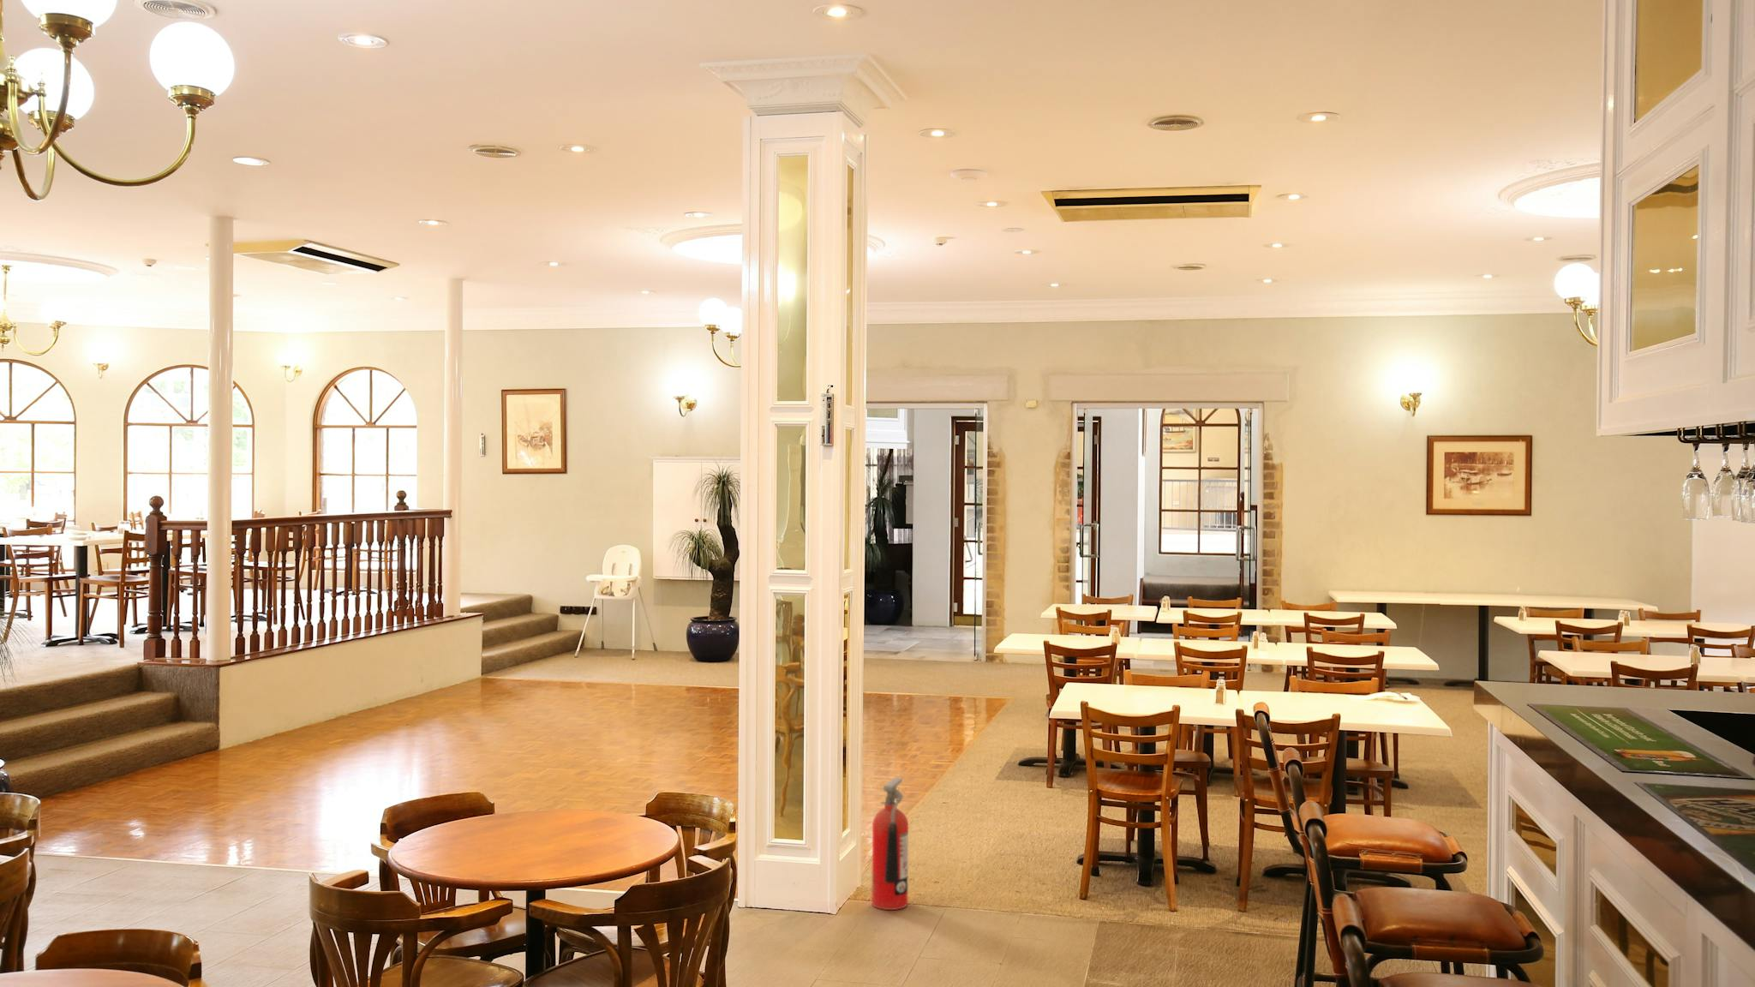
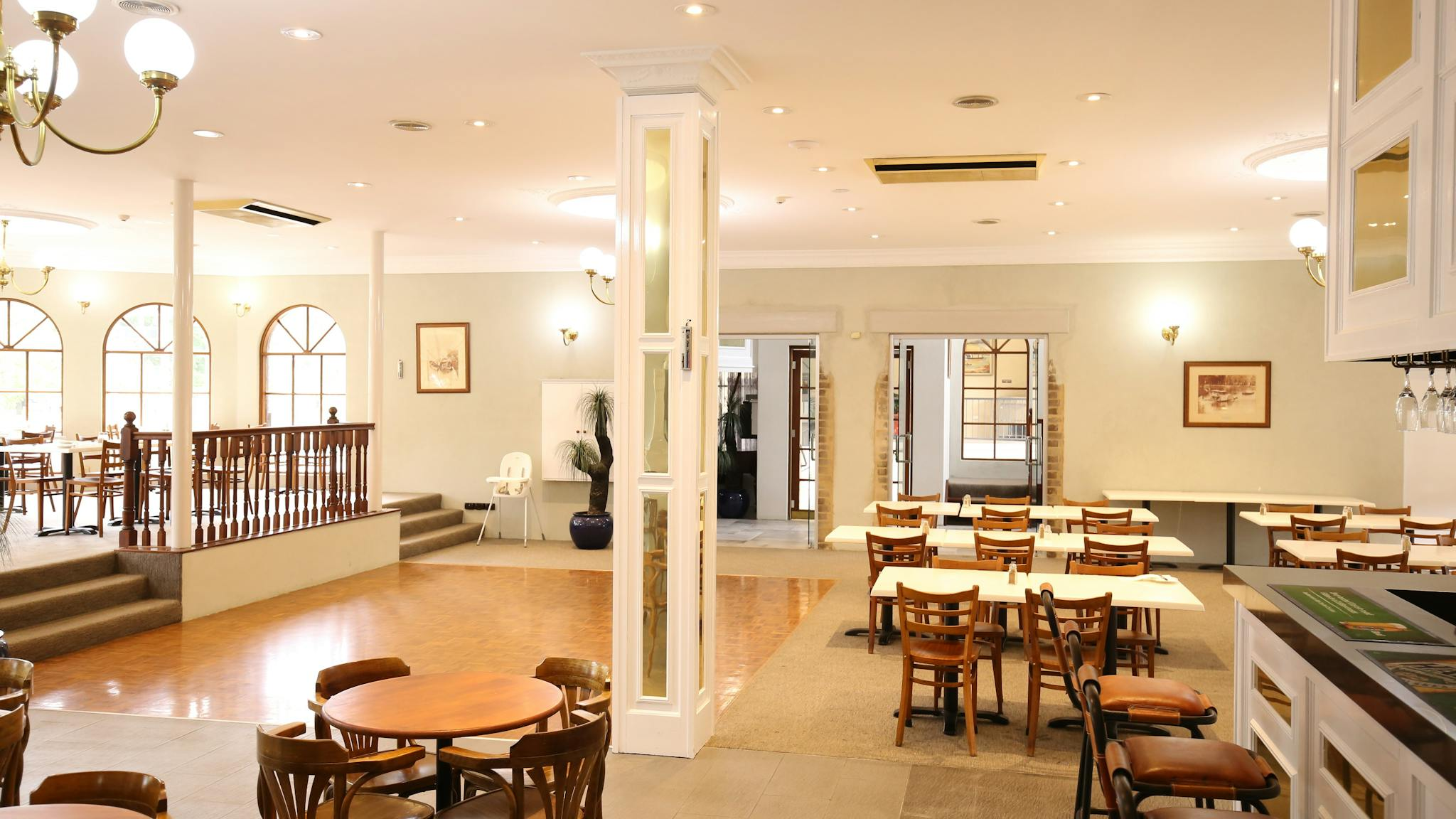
- fire extinguisher (890, 844)
